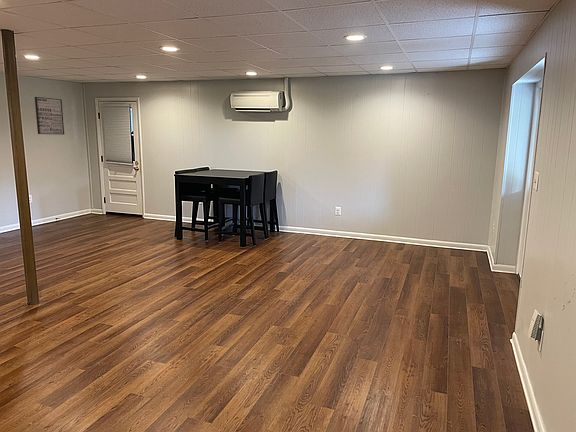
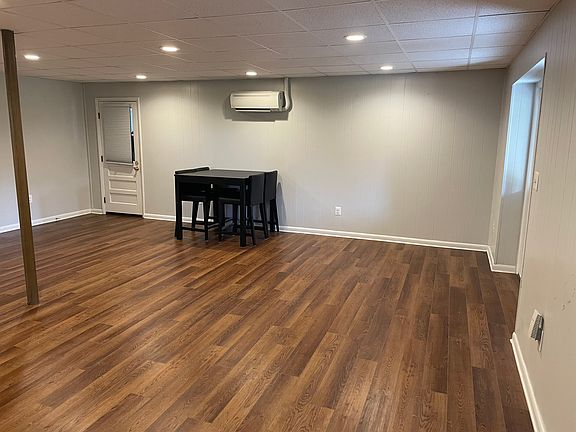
- wall art (50, 116)
